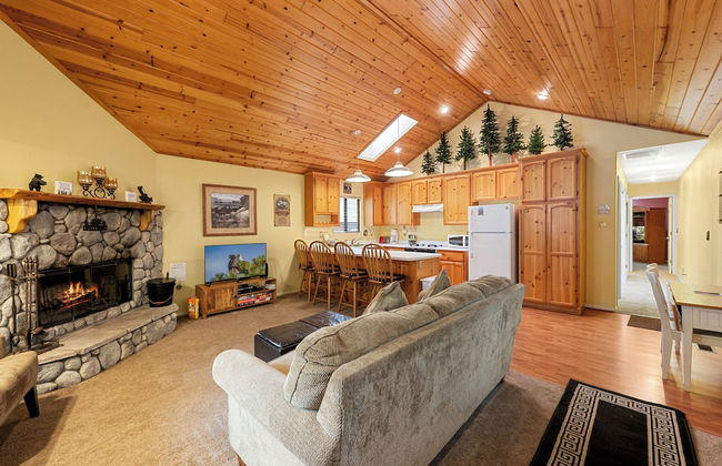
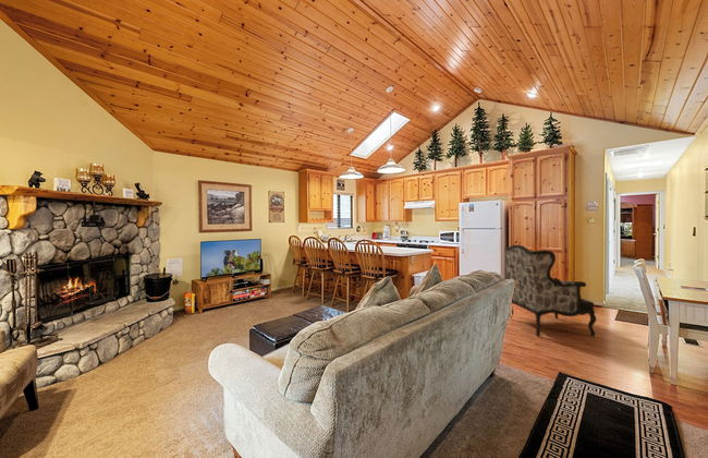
+ armchair (546, 285)
